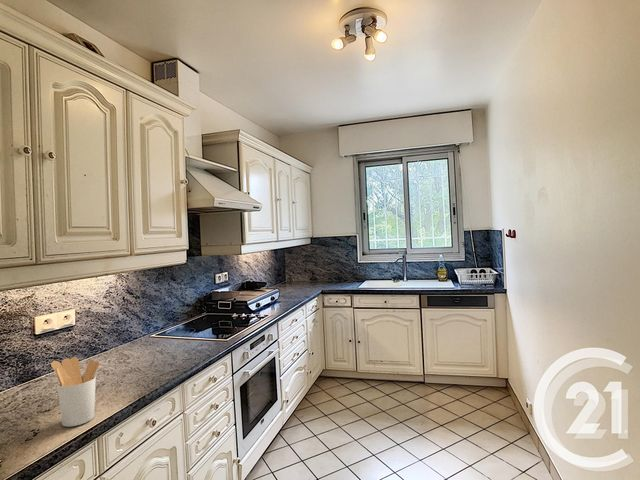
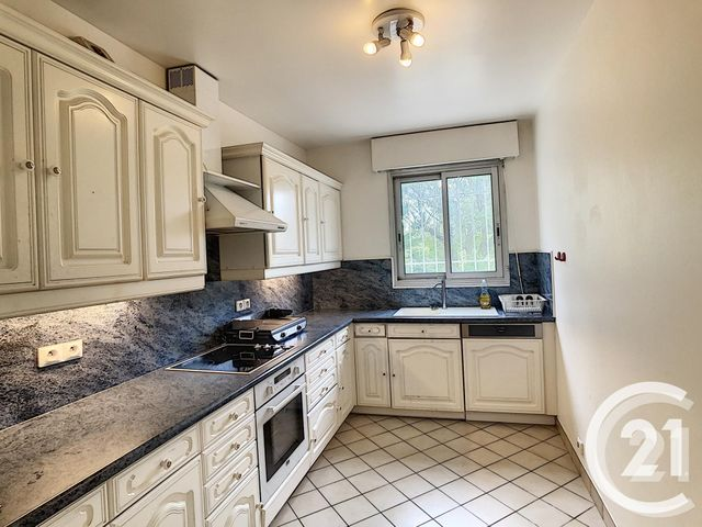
- utensil holder (73, 388)
